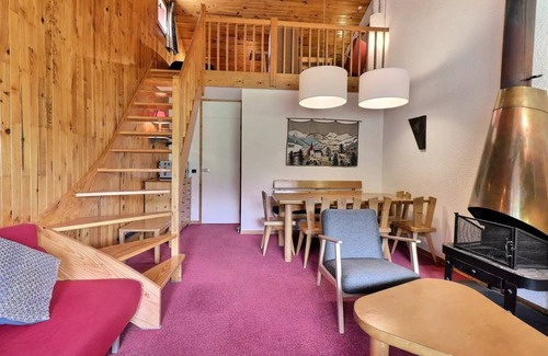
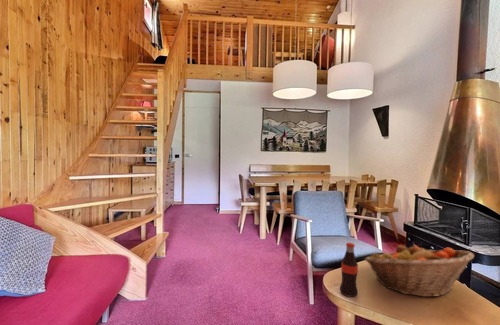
+ fruit basket (416, 264)
+ bottle (349, 268)
